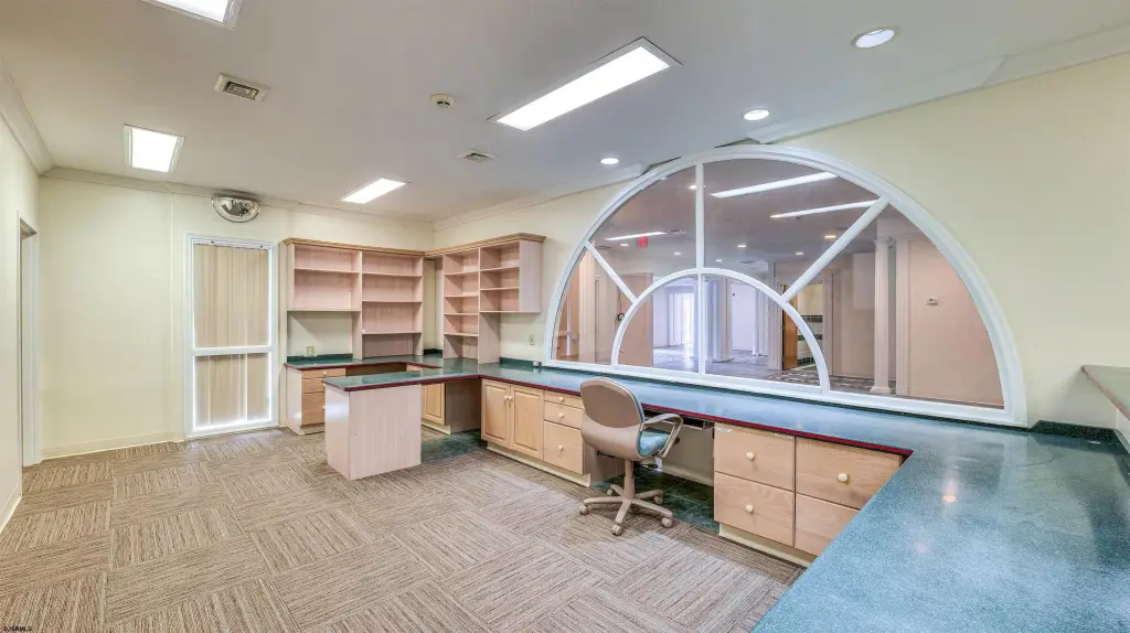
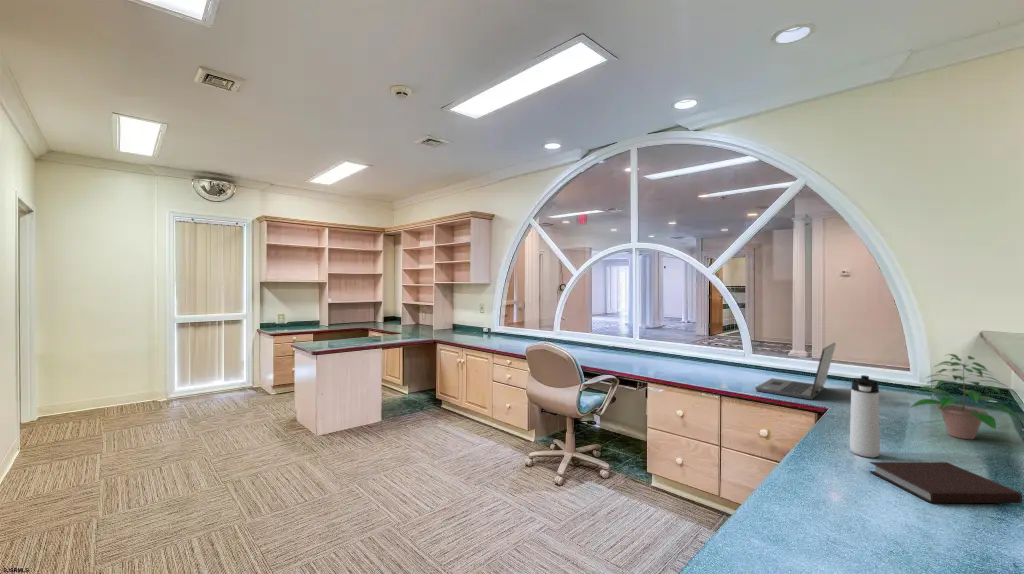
+ laptop (795, 381)
+ notebook (939, 481)
+ potted plant (963, 397)
+ thermos bottle (864, 416)
